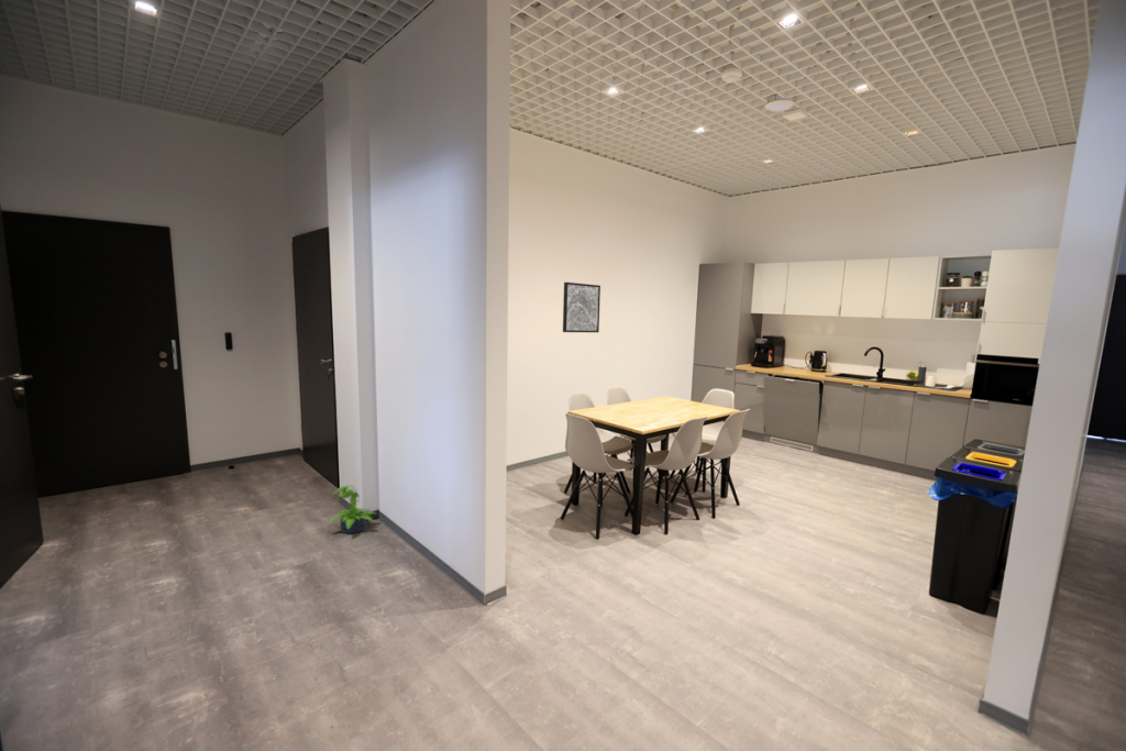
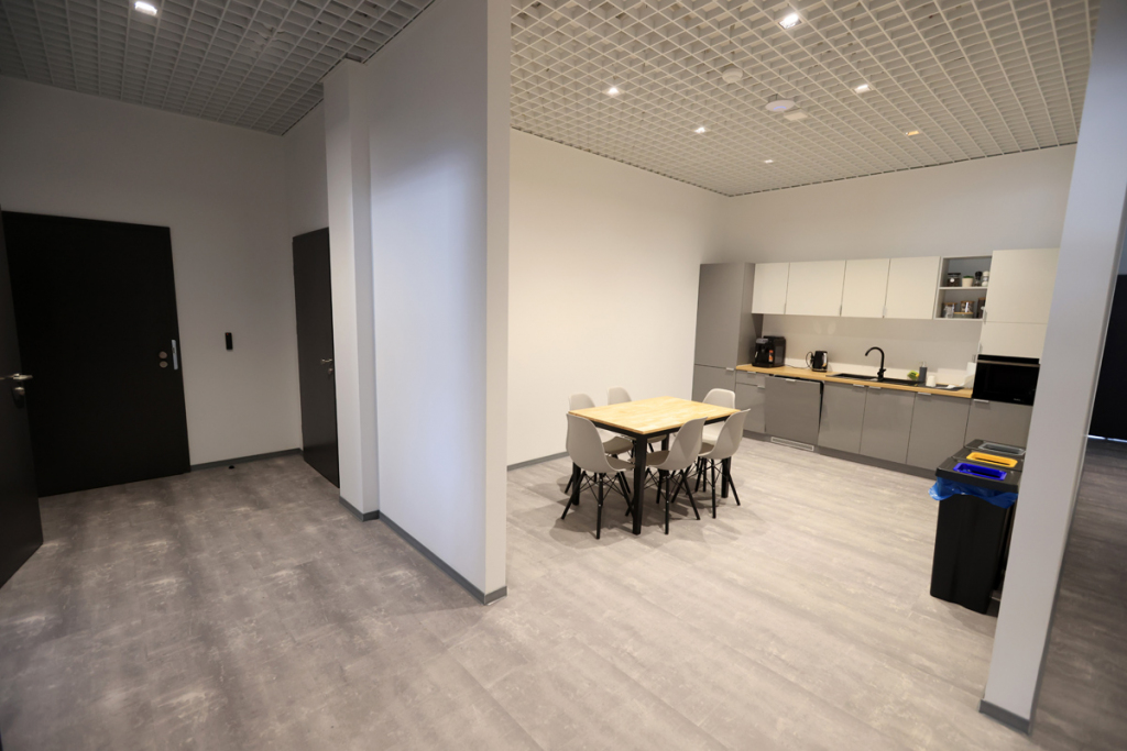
- potted plant (352, 506)
- wall art (582, 308)
